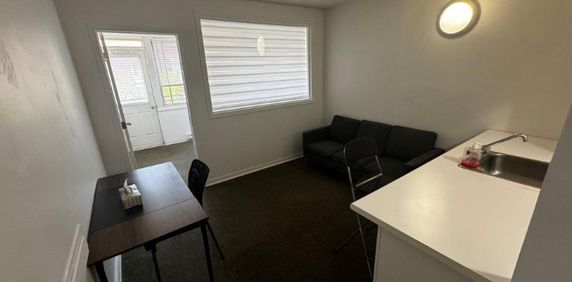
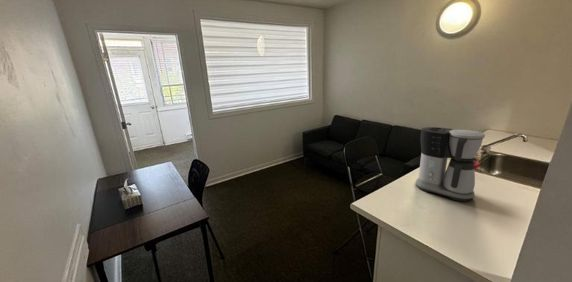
+ coffee maker (445, 162)
